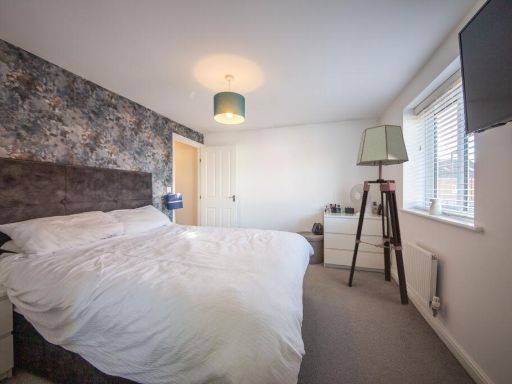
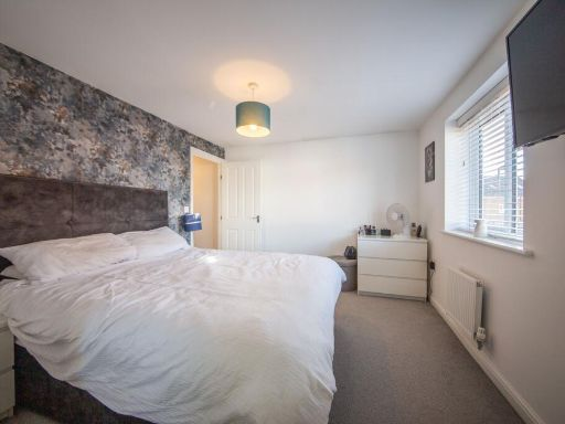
- floor lamp (381, 208)
